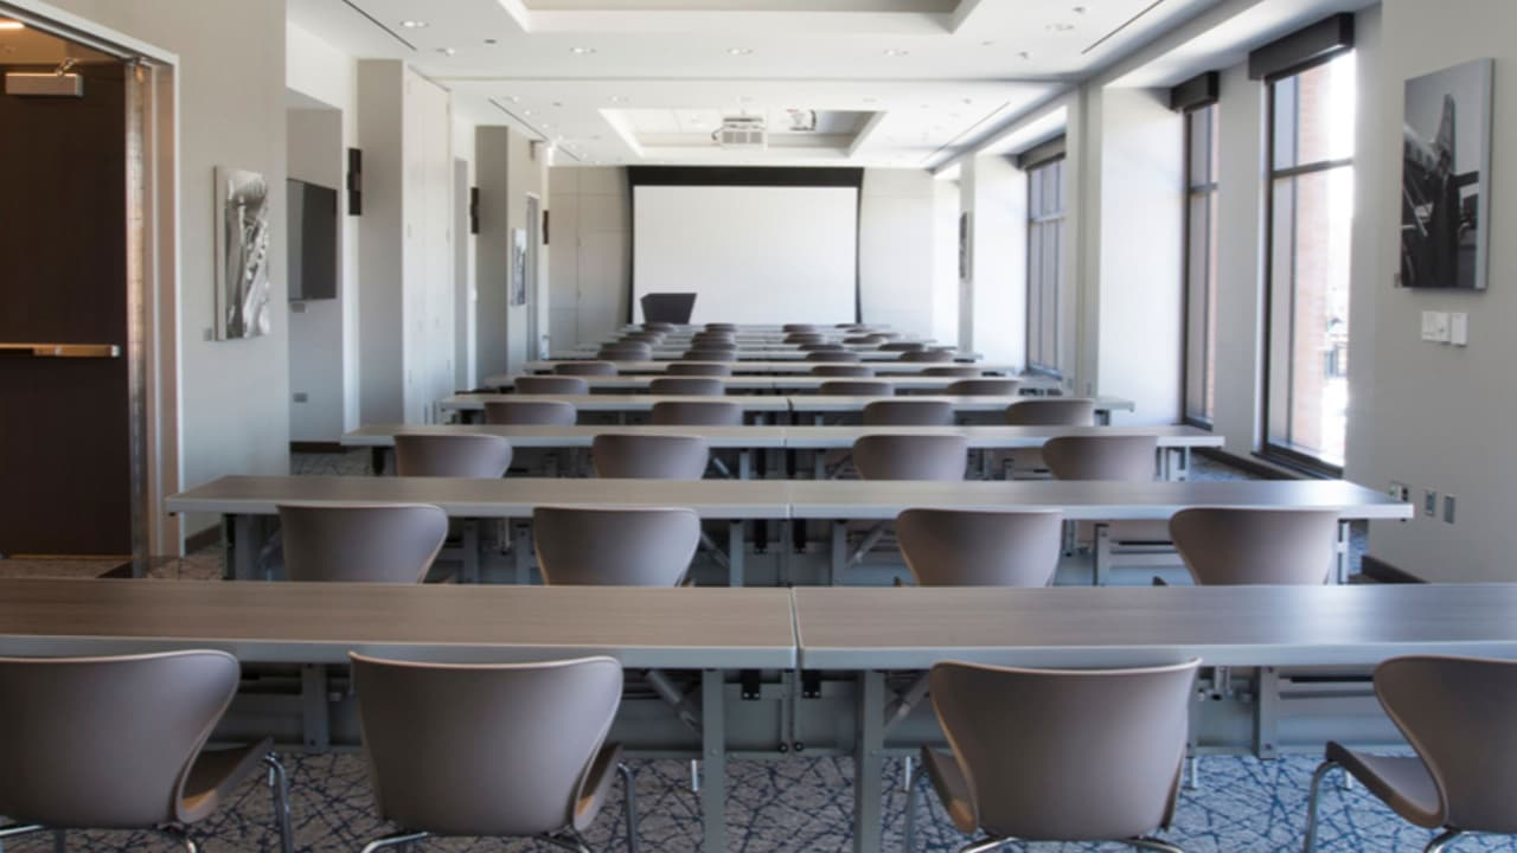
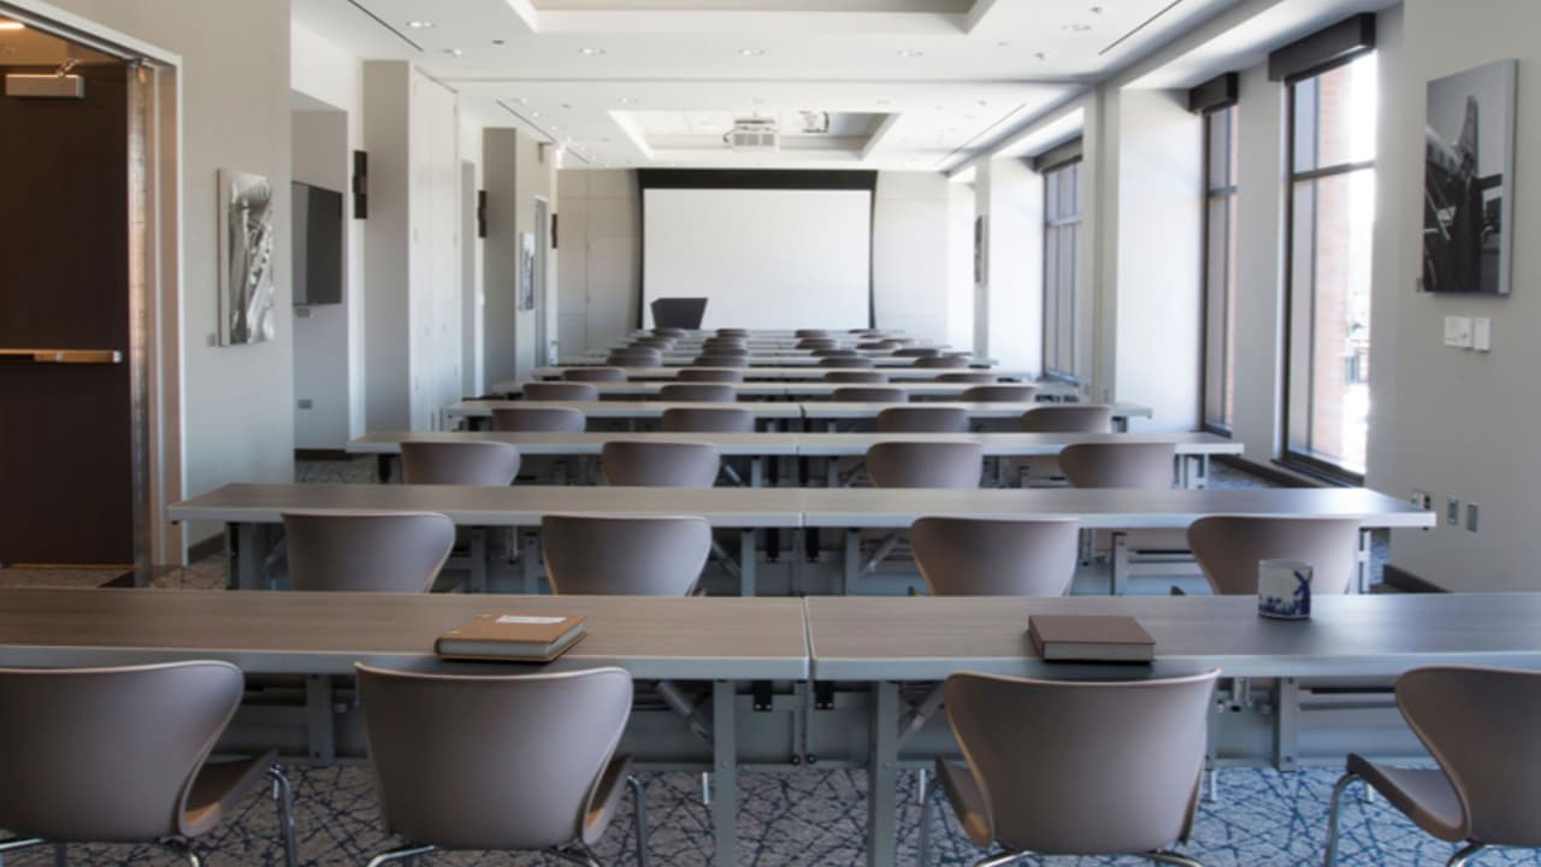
+ notebook (1088, 636)
+ mug (1287, 586)
+ notebook (514, 635)
